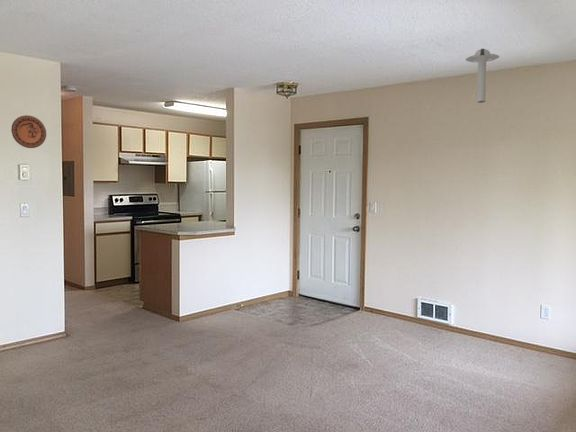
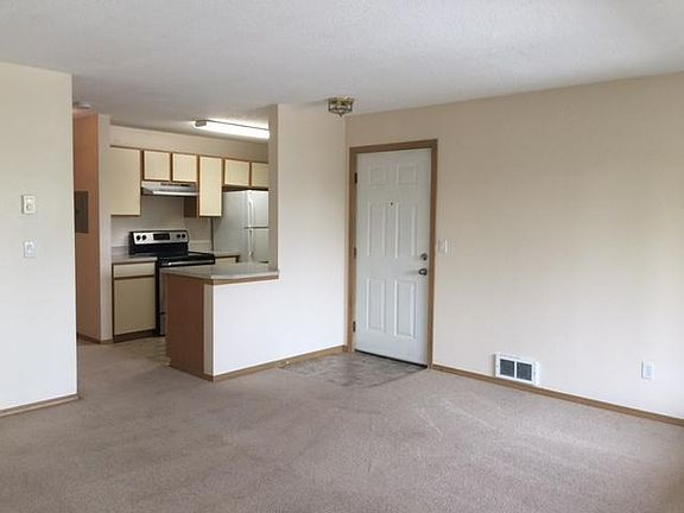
- decorative plate (29, 131)
- ceiling light (481, 75)
